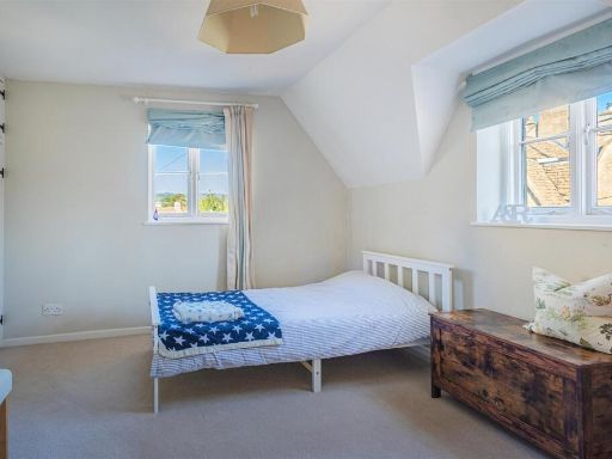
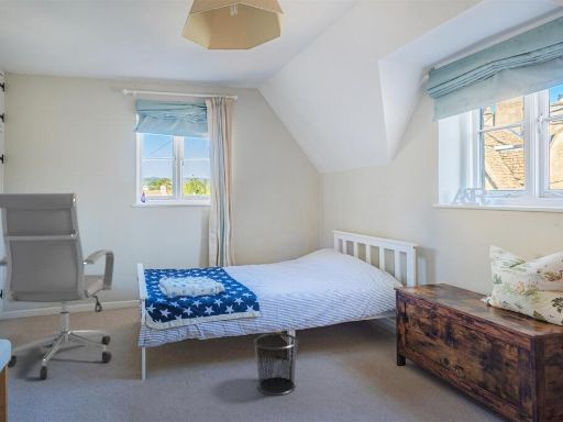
+ waste bin (275, 363)
+ chair (60, 277)
